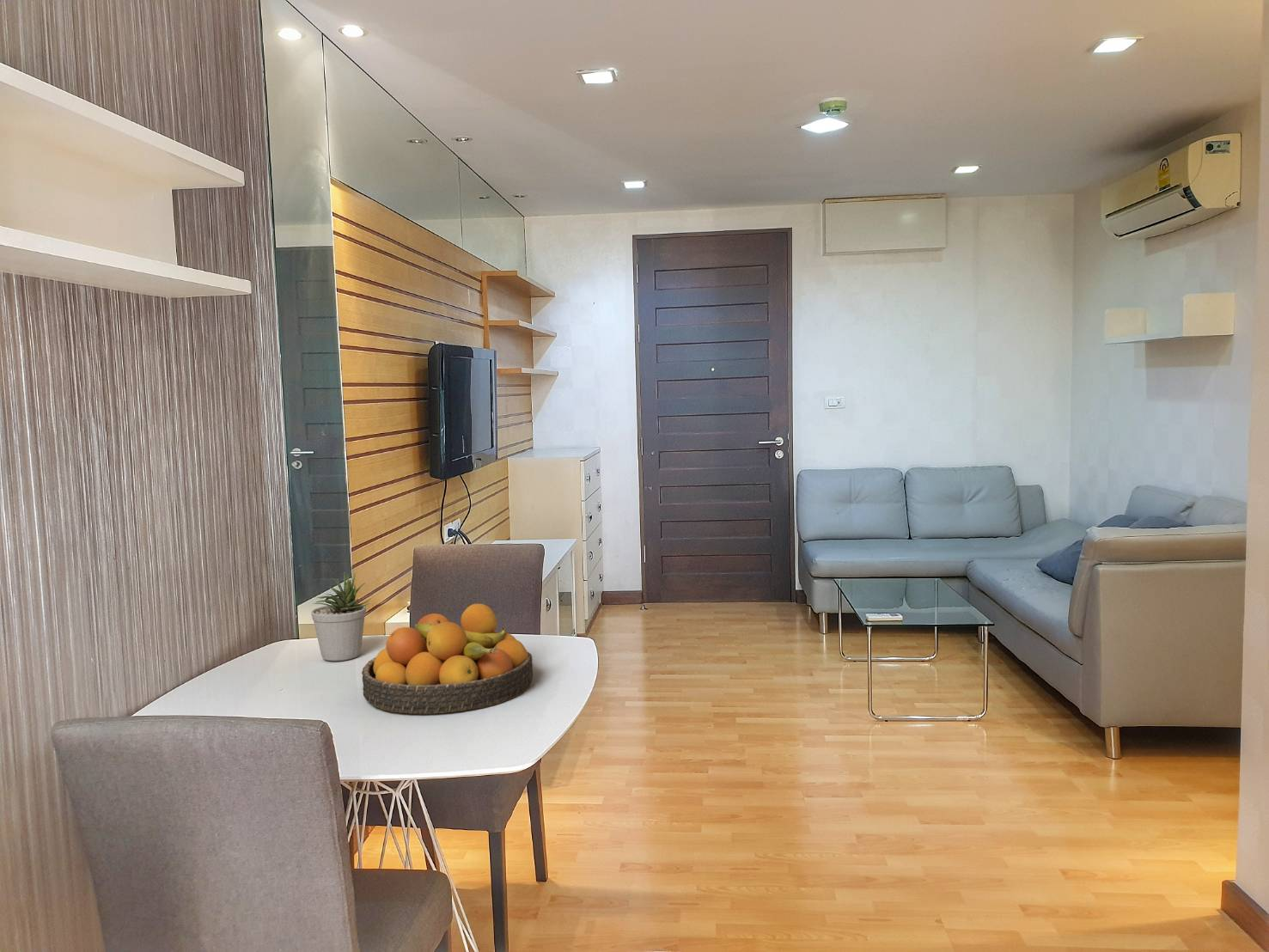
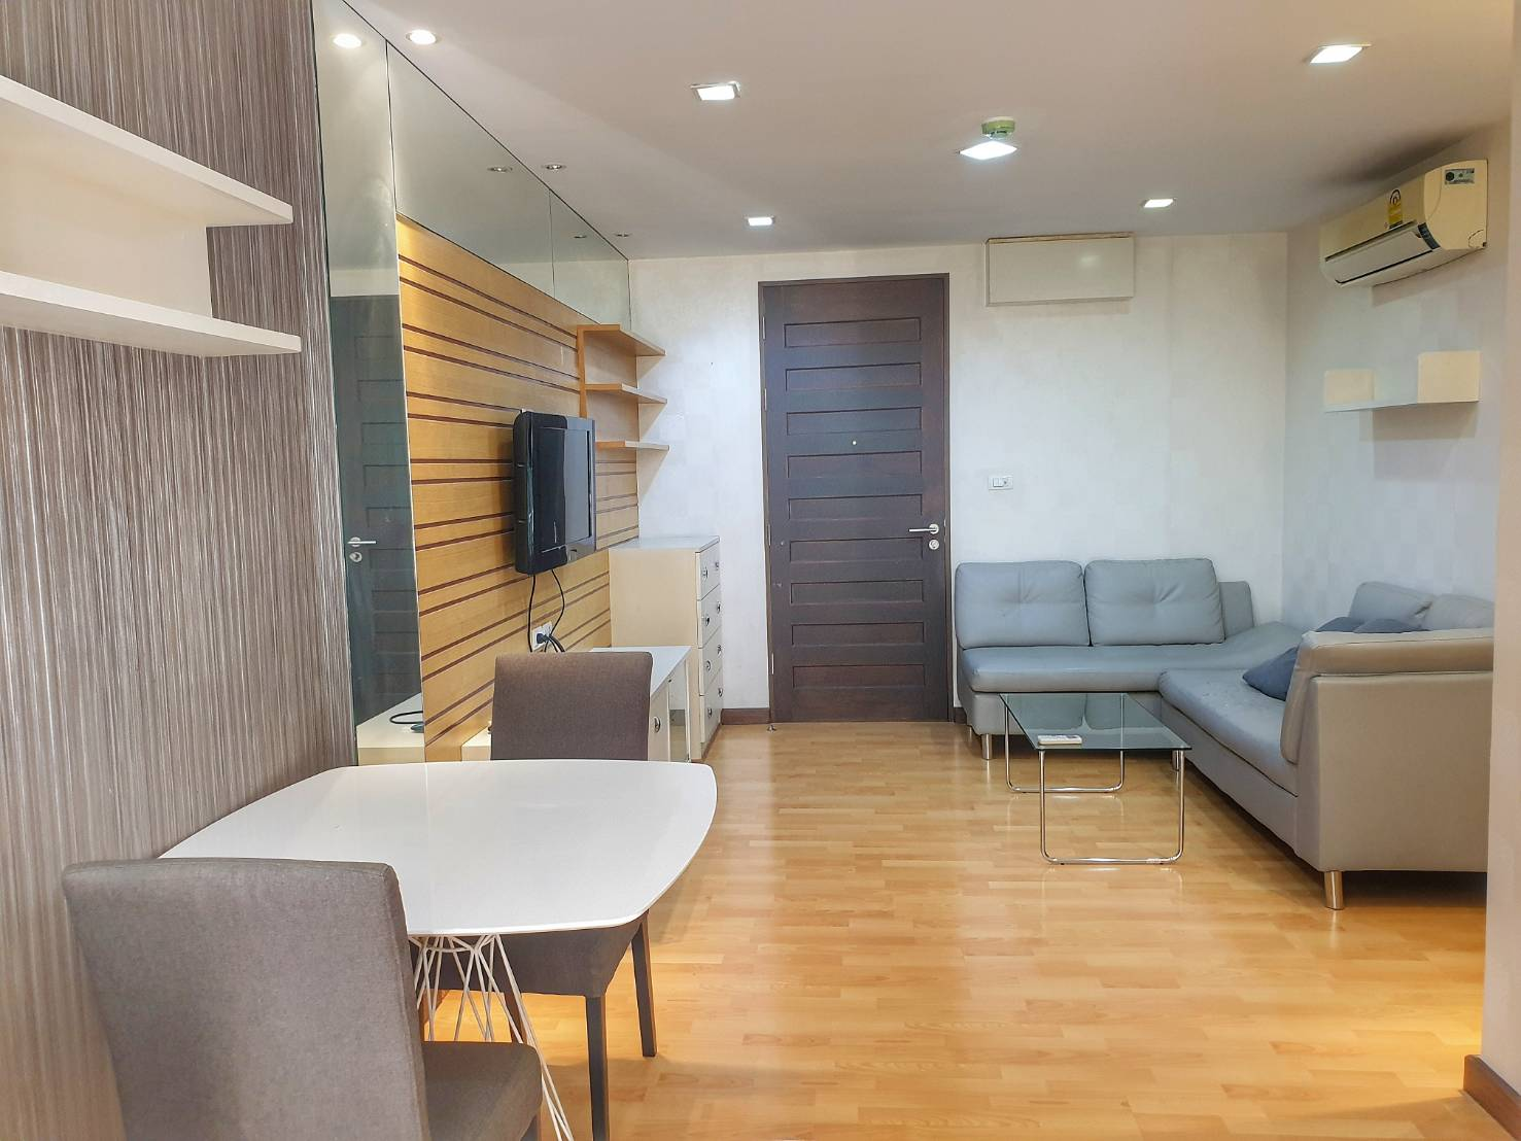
- fruit bowl (448, 650)
- potted plant (341, 615)
